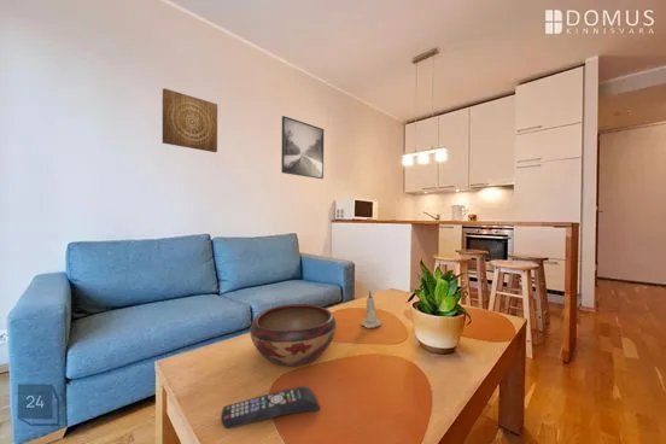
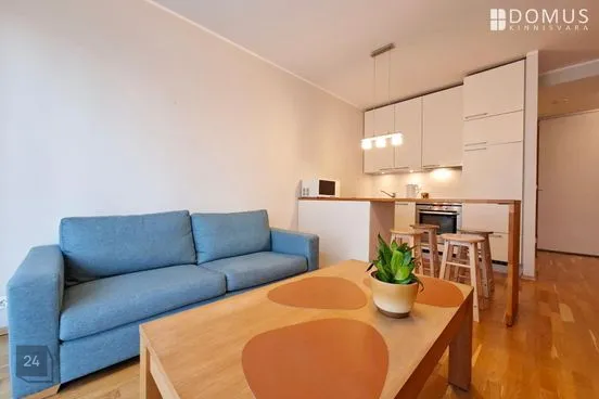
- wall art (191, 122)
- decorative bowl (293, 334)
- remote control (271, 405)
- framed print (304, 148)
- candle (372, 306)
